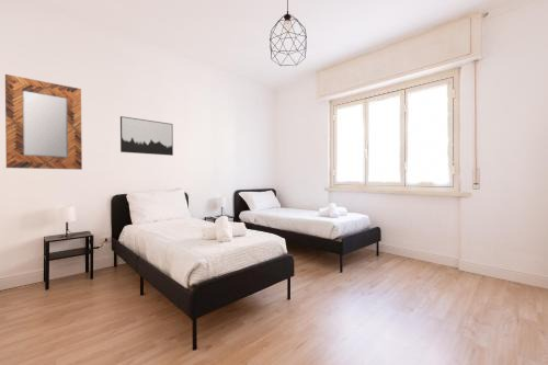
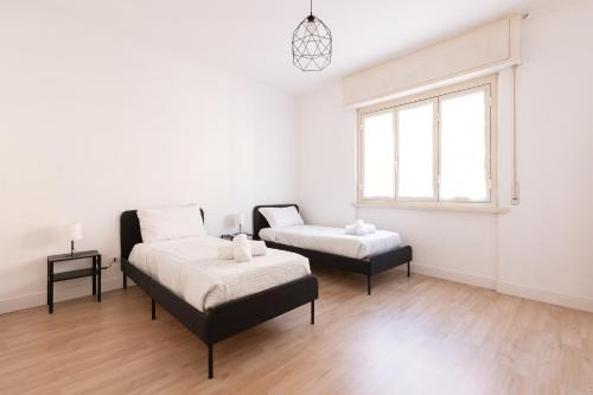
- wall art (148, 137)
- home mirror (46, 125)
